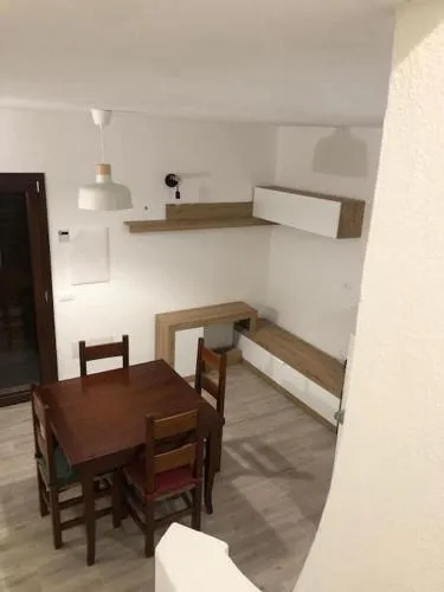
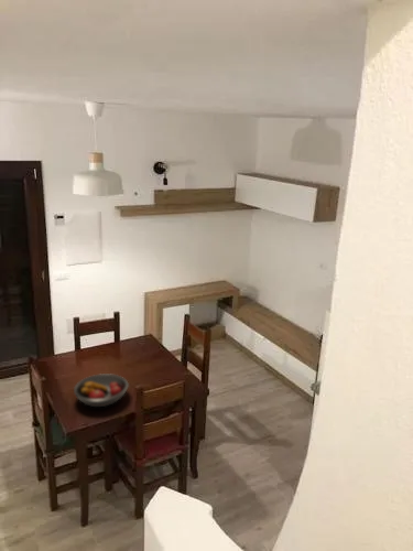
+ fruit bowl (101, 391)
